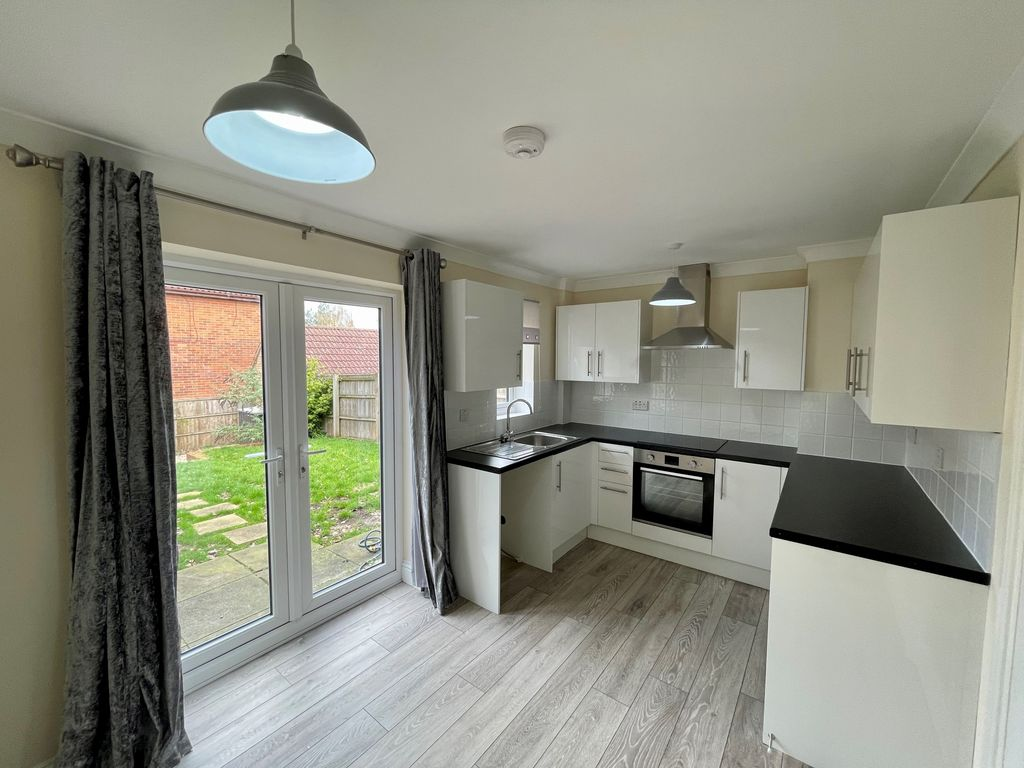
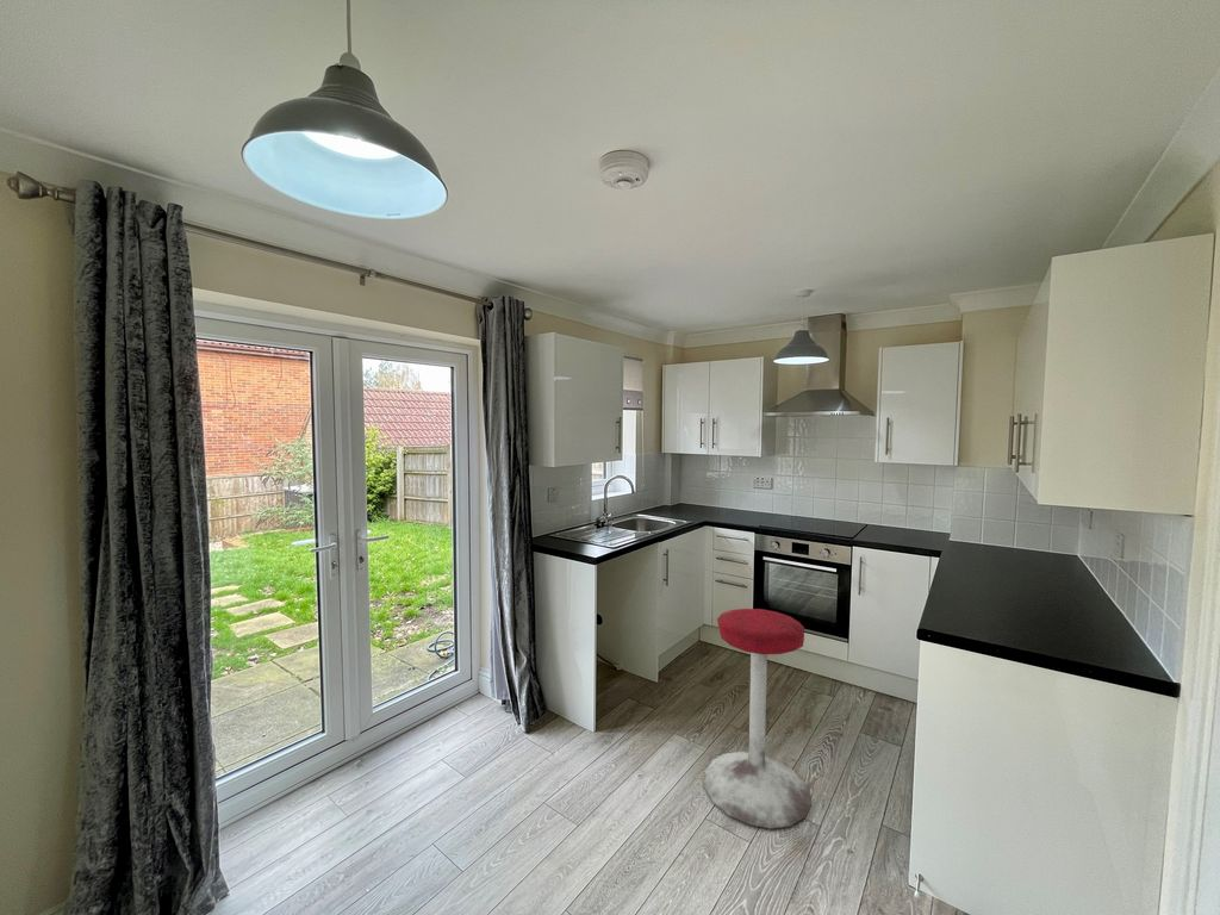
+ stool (758, 704)
